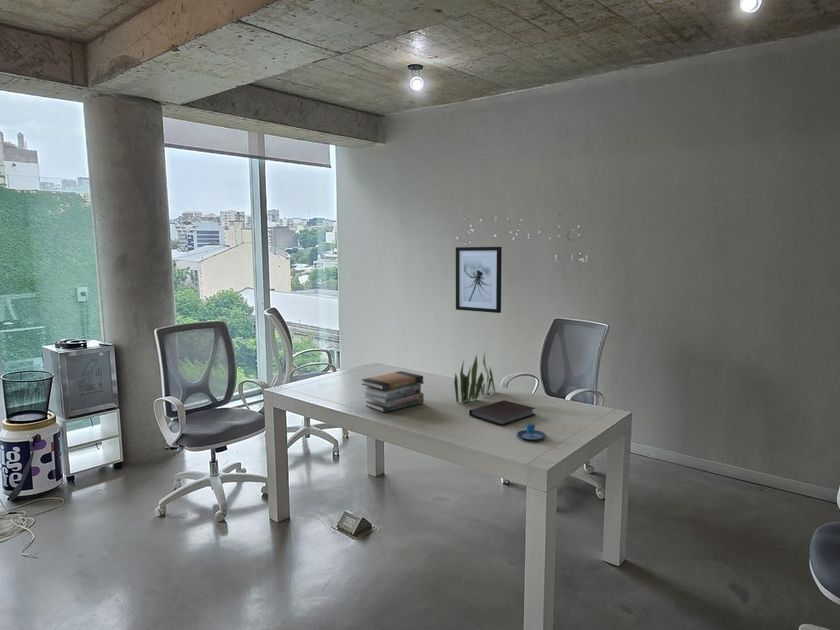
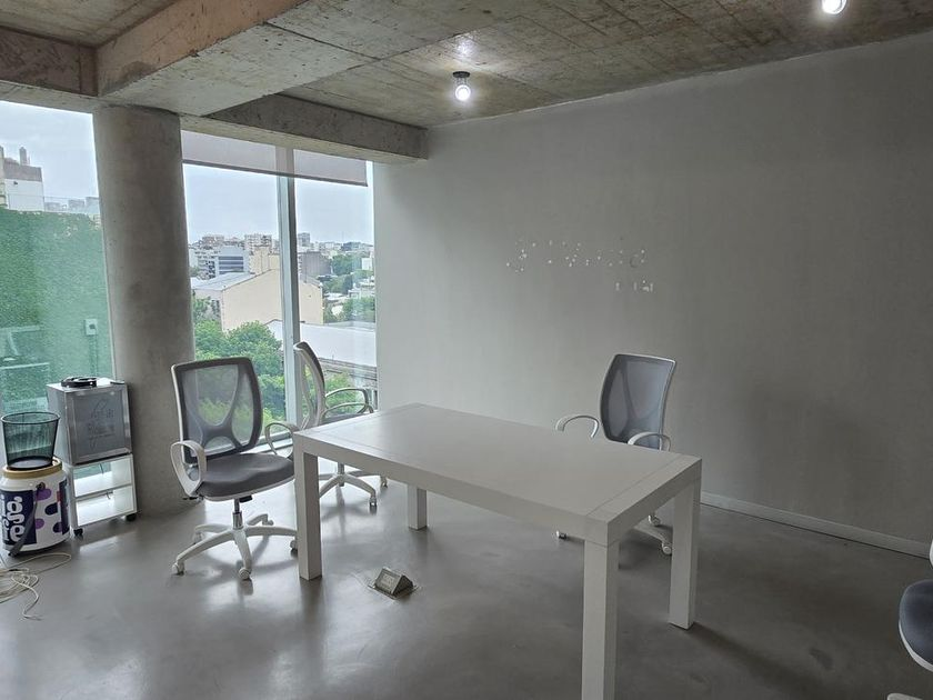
- book stack (393, 391)
- mug (531, 430)
- notebook (502, 411)
- plant (475, 373)
- wall art (477, 279)
